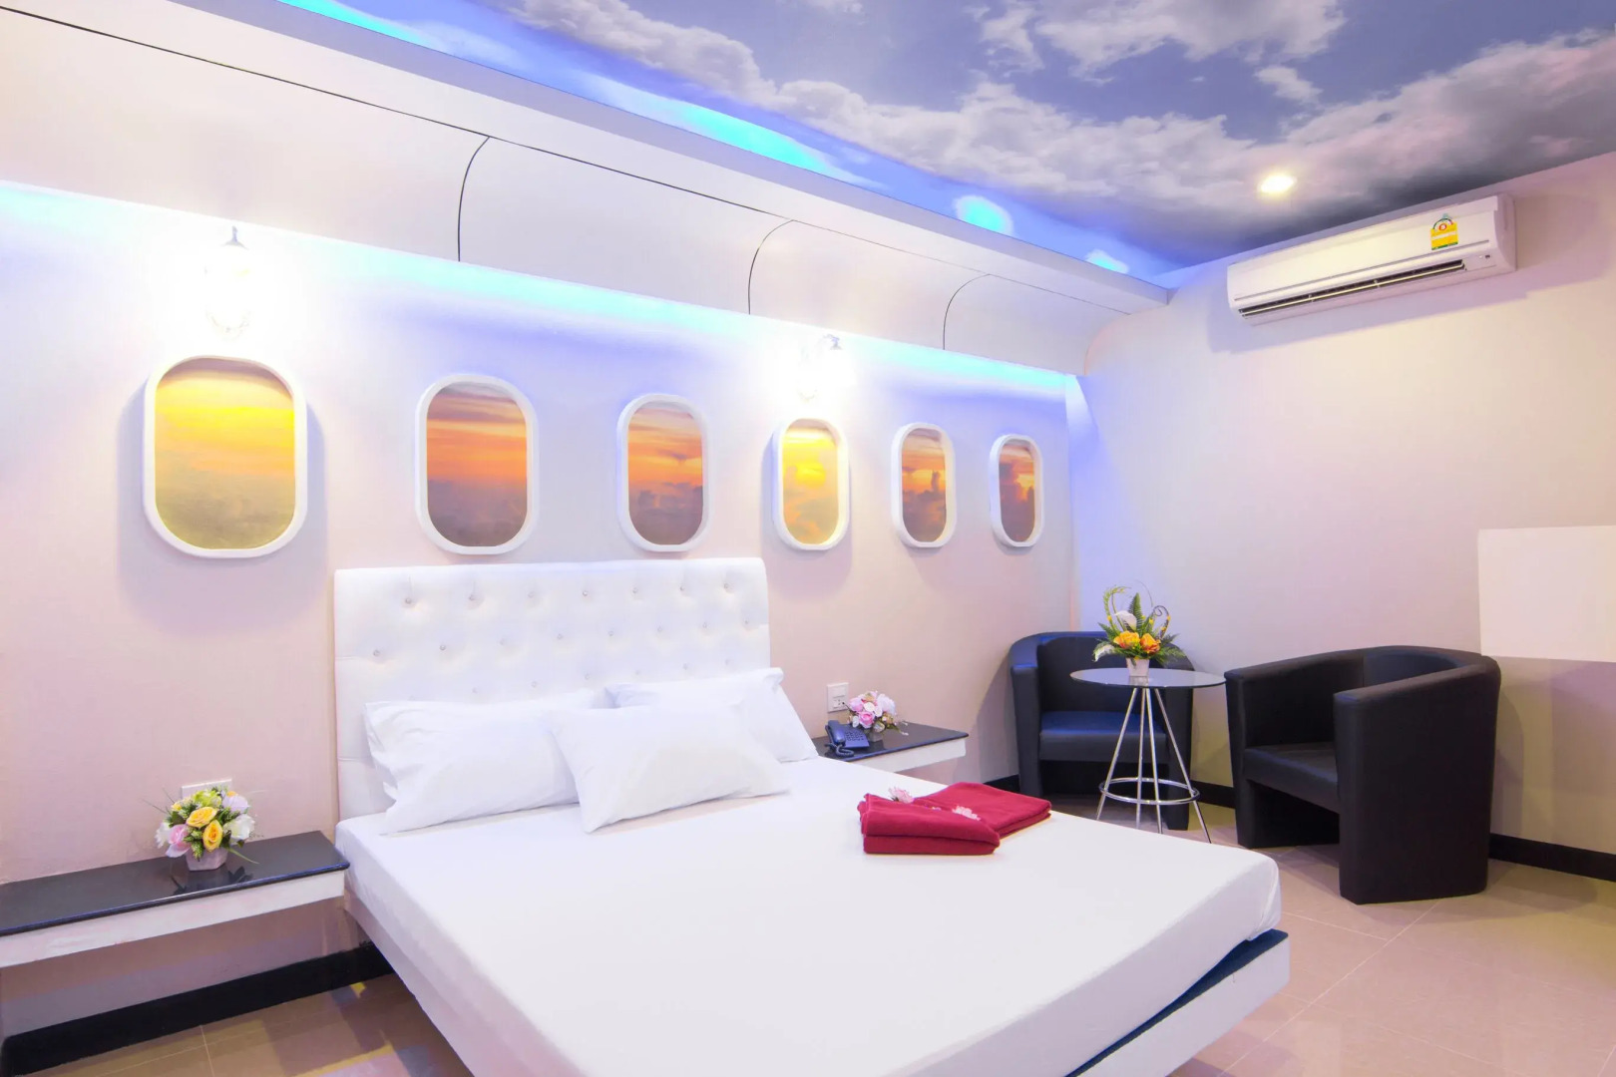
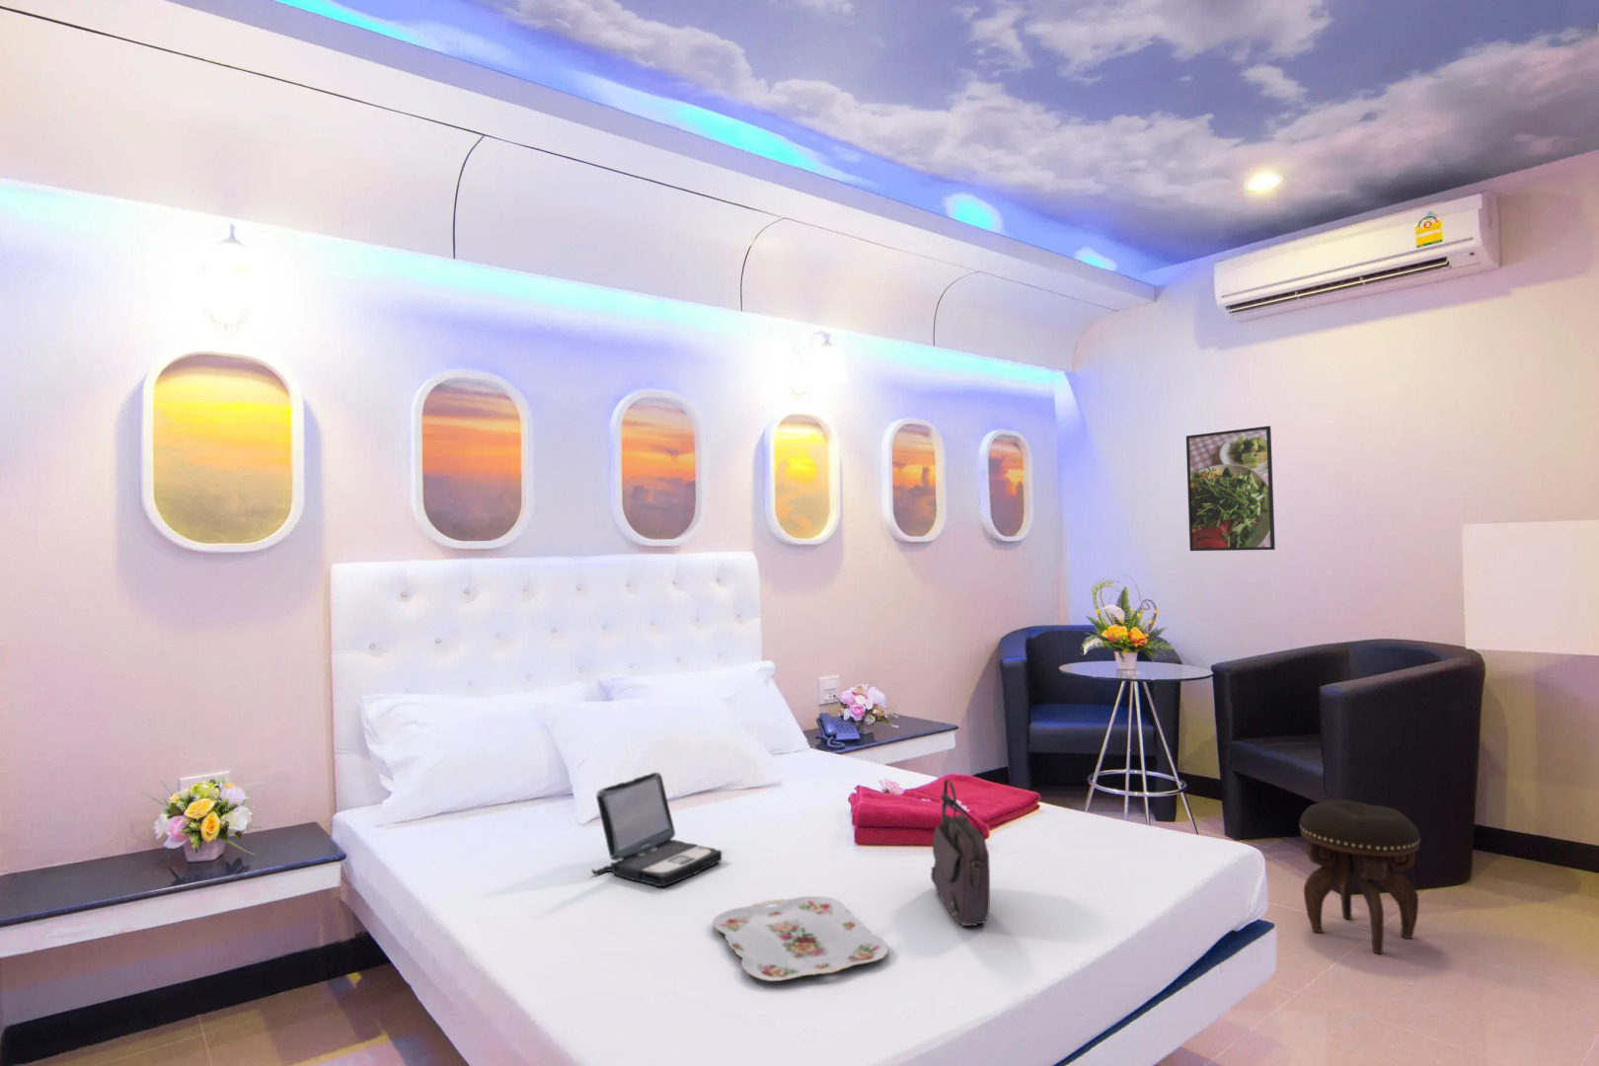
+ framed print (1229, 490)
+ serving tray (797, 935)
+ laptop (657, 826)
+ handbag (959, 842)
+ footstool (1359, 871)
